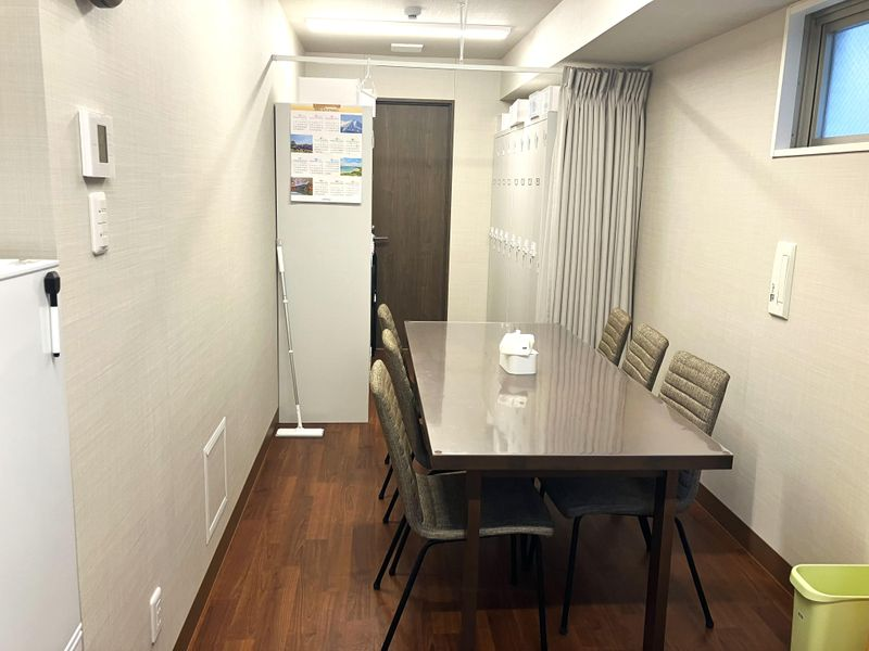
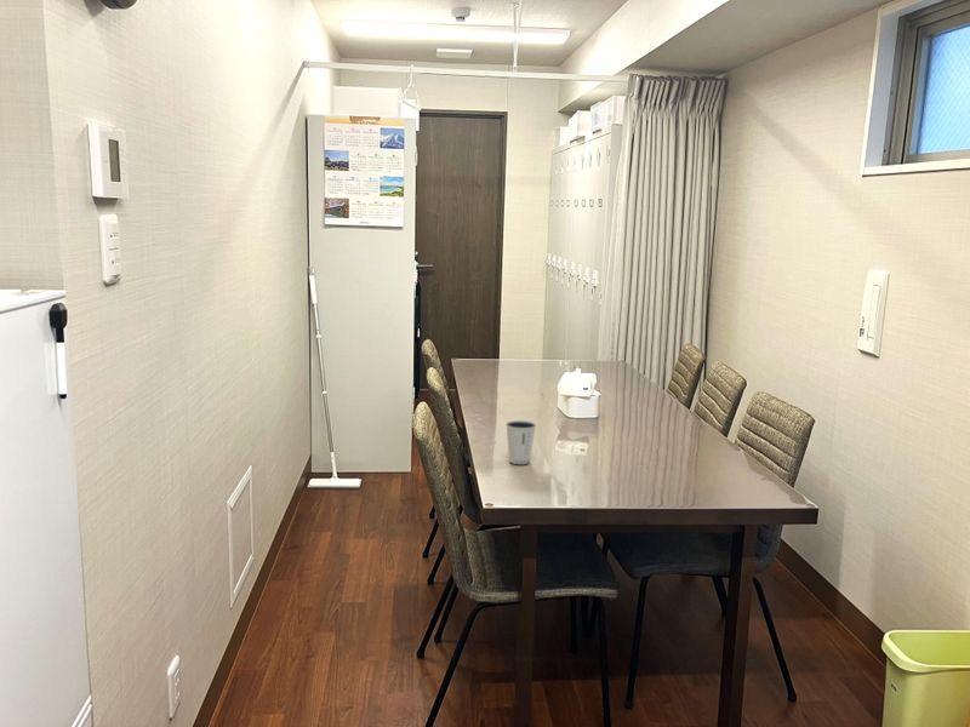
+ dixie cup (520, 442)
